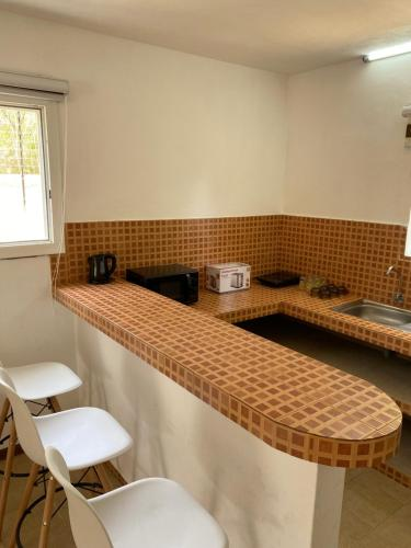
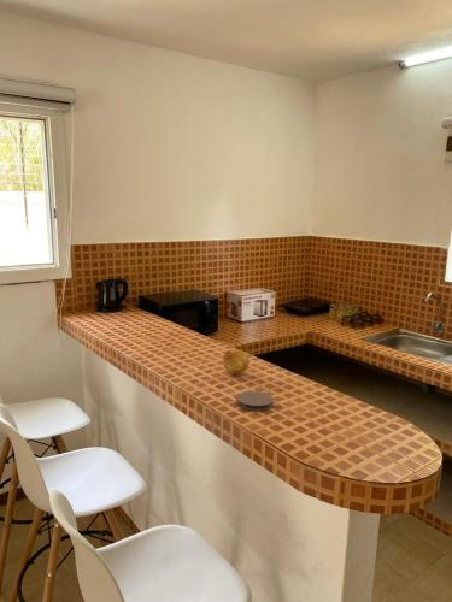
+ fruit (235, 361)
+ coaster (254, 400)
